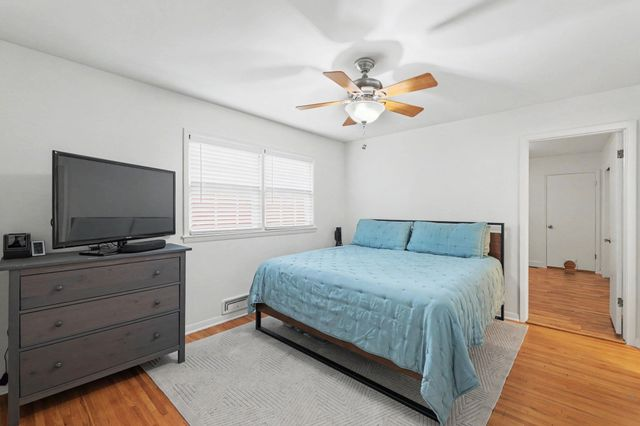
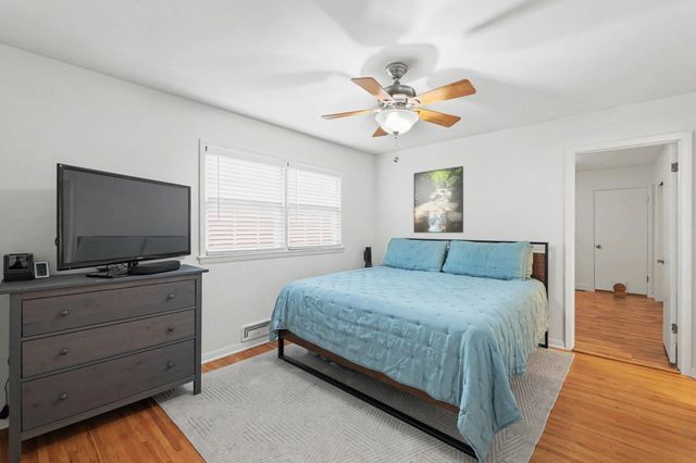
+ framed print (437, 201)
